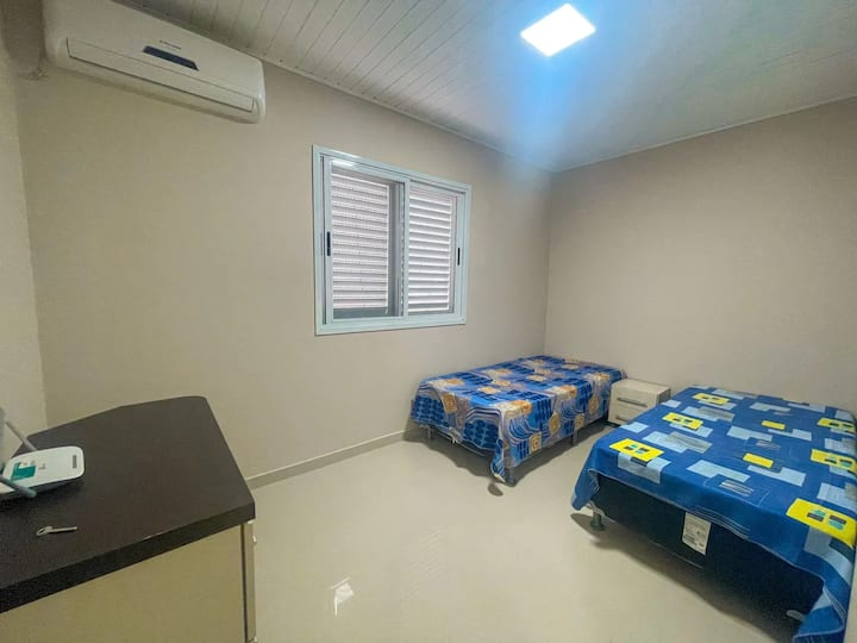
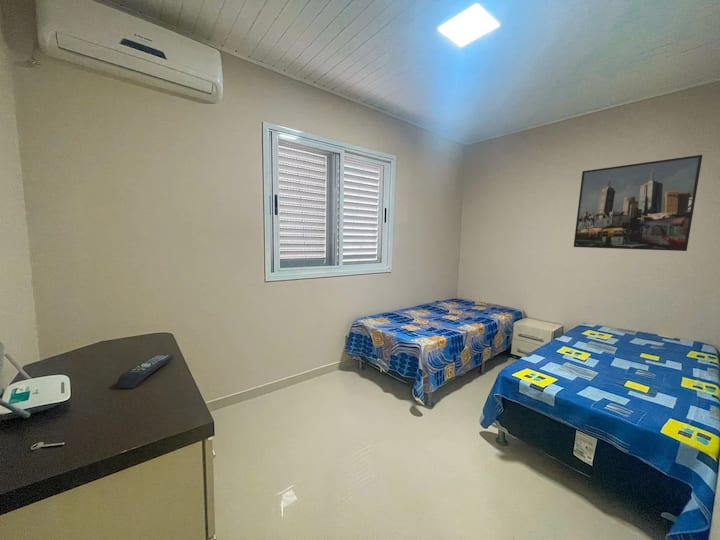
+ remote control (148, 367)
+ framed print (629, 207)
